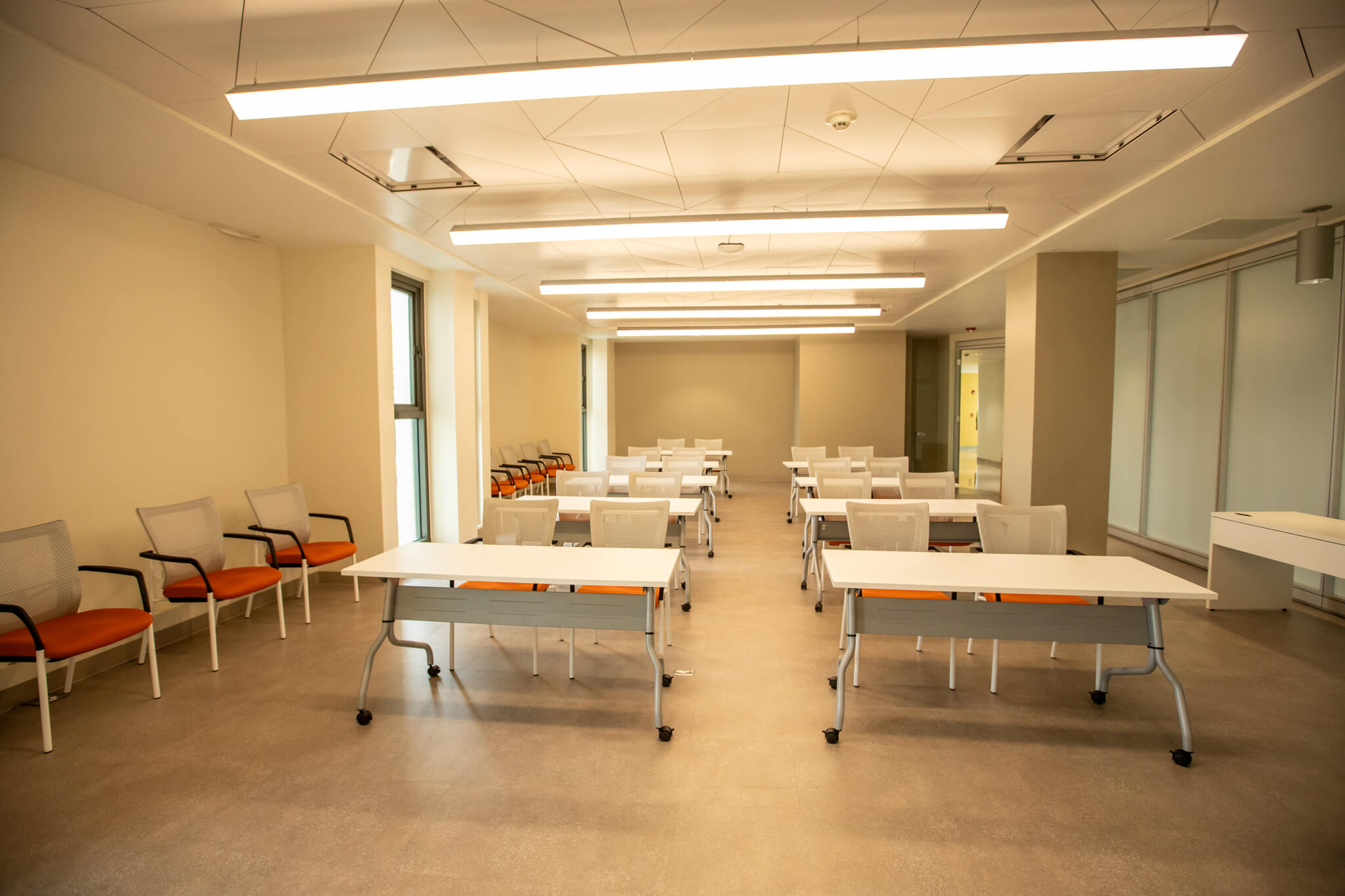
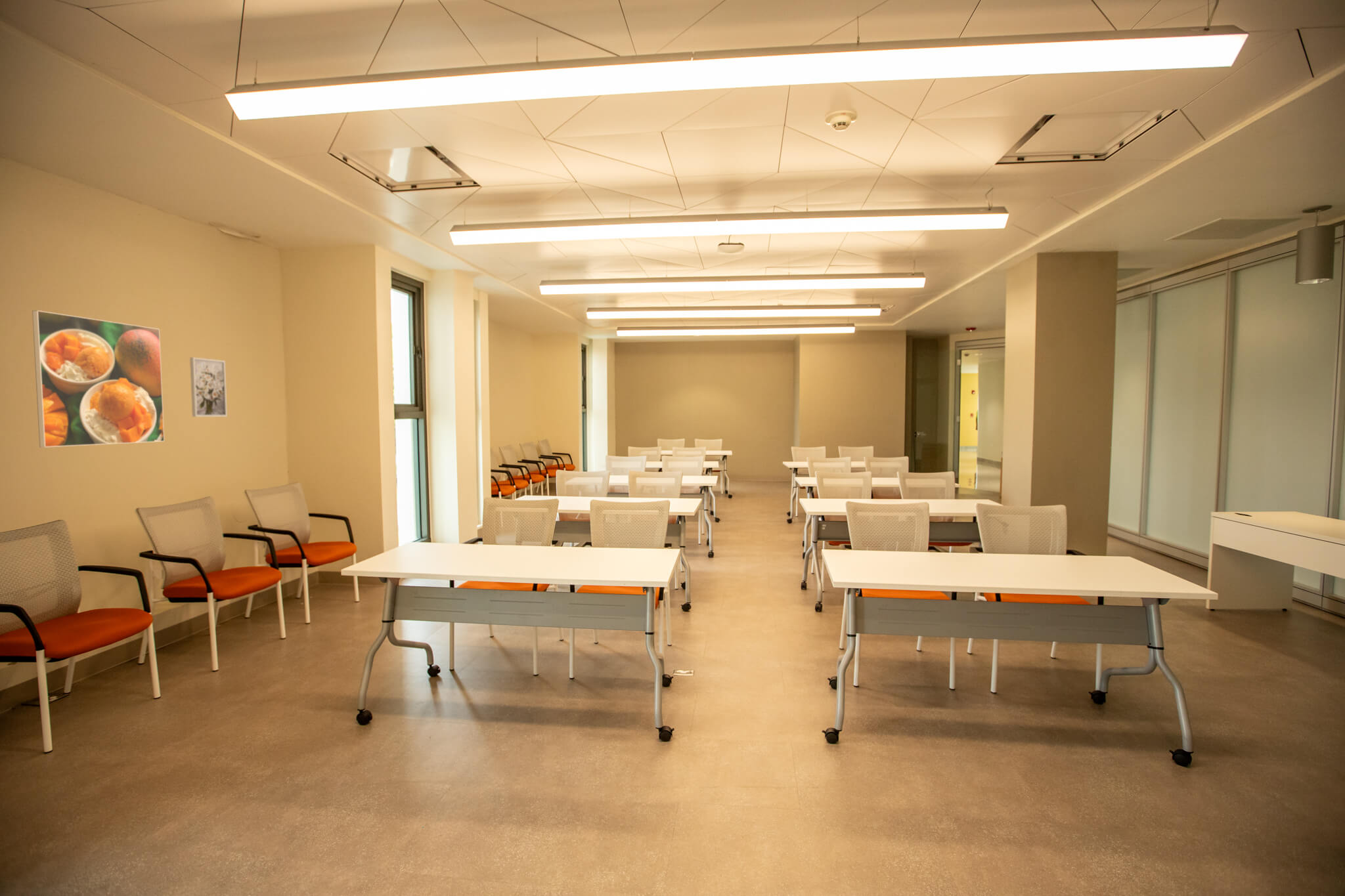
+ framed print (105, 382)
+ wall art (209, 388)
